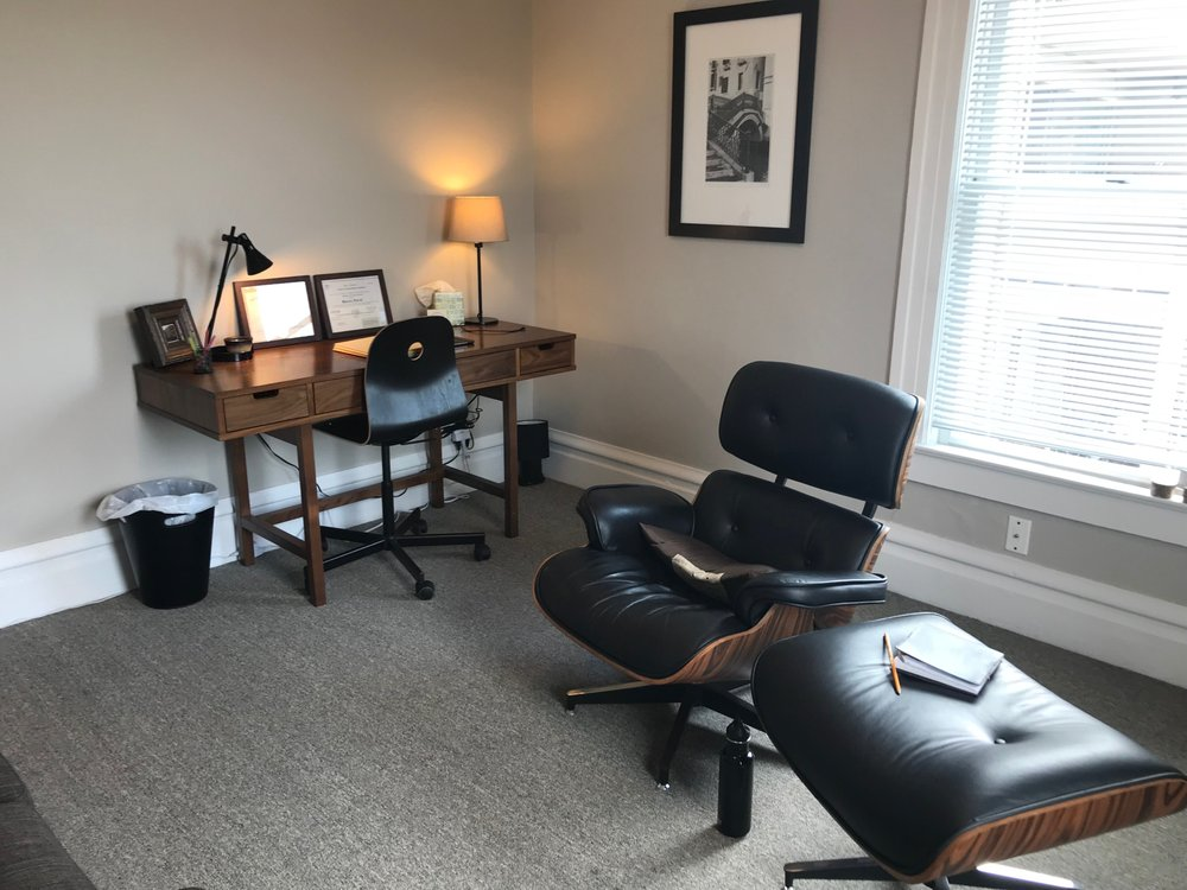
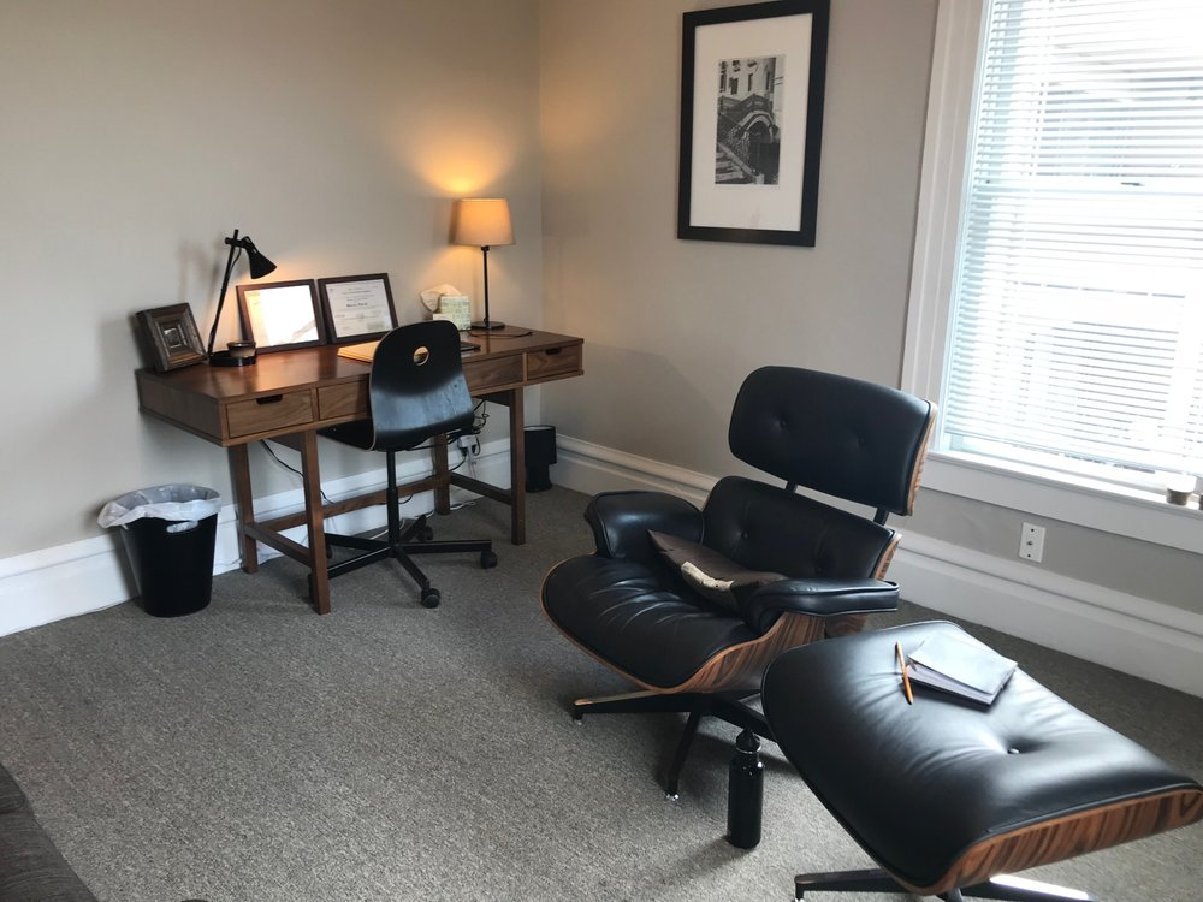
- pen holder (199, 351)
